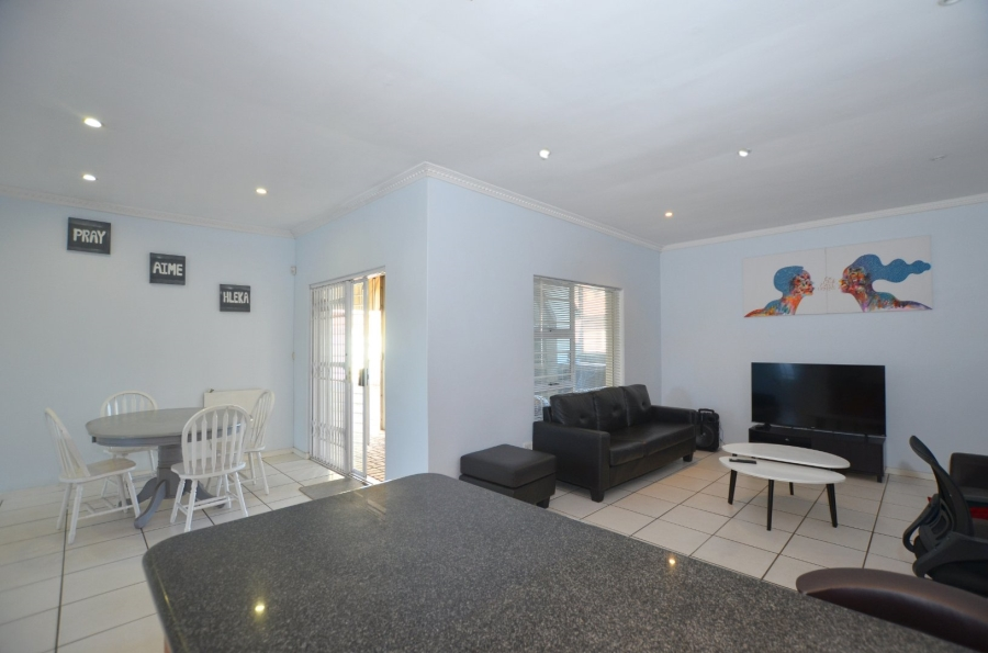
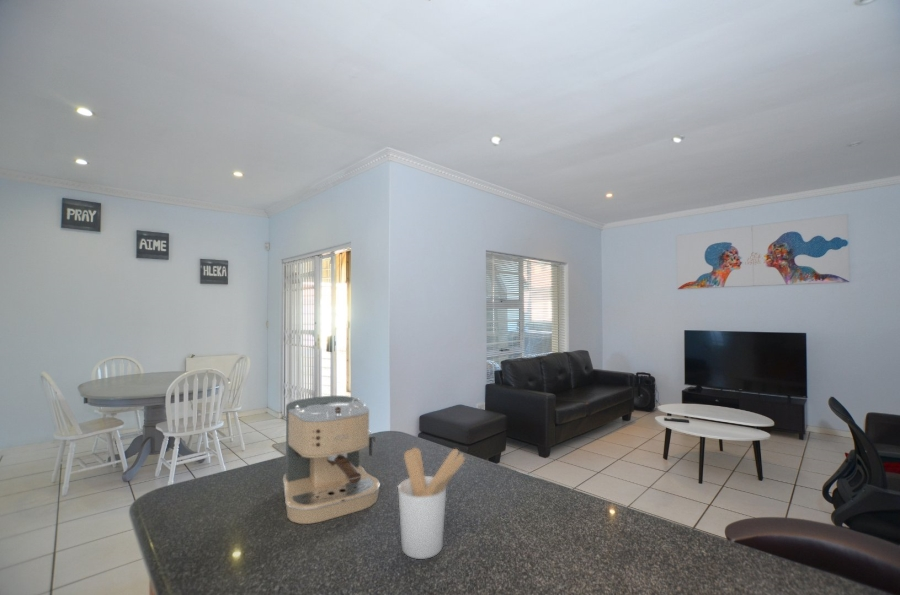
+ utensil holder (433, 498)
+ coffee maker (331, 451)
